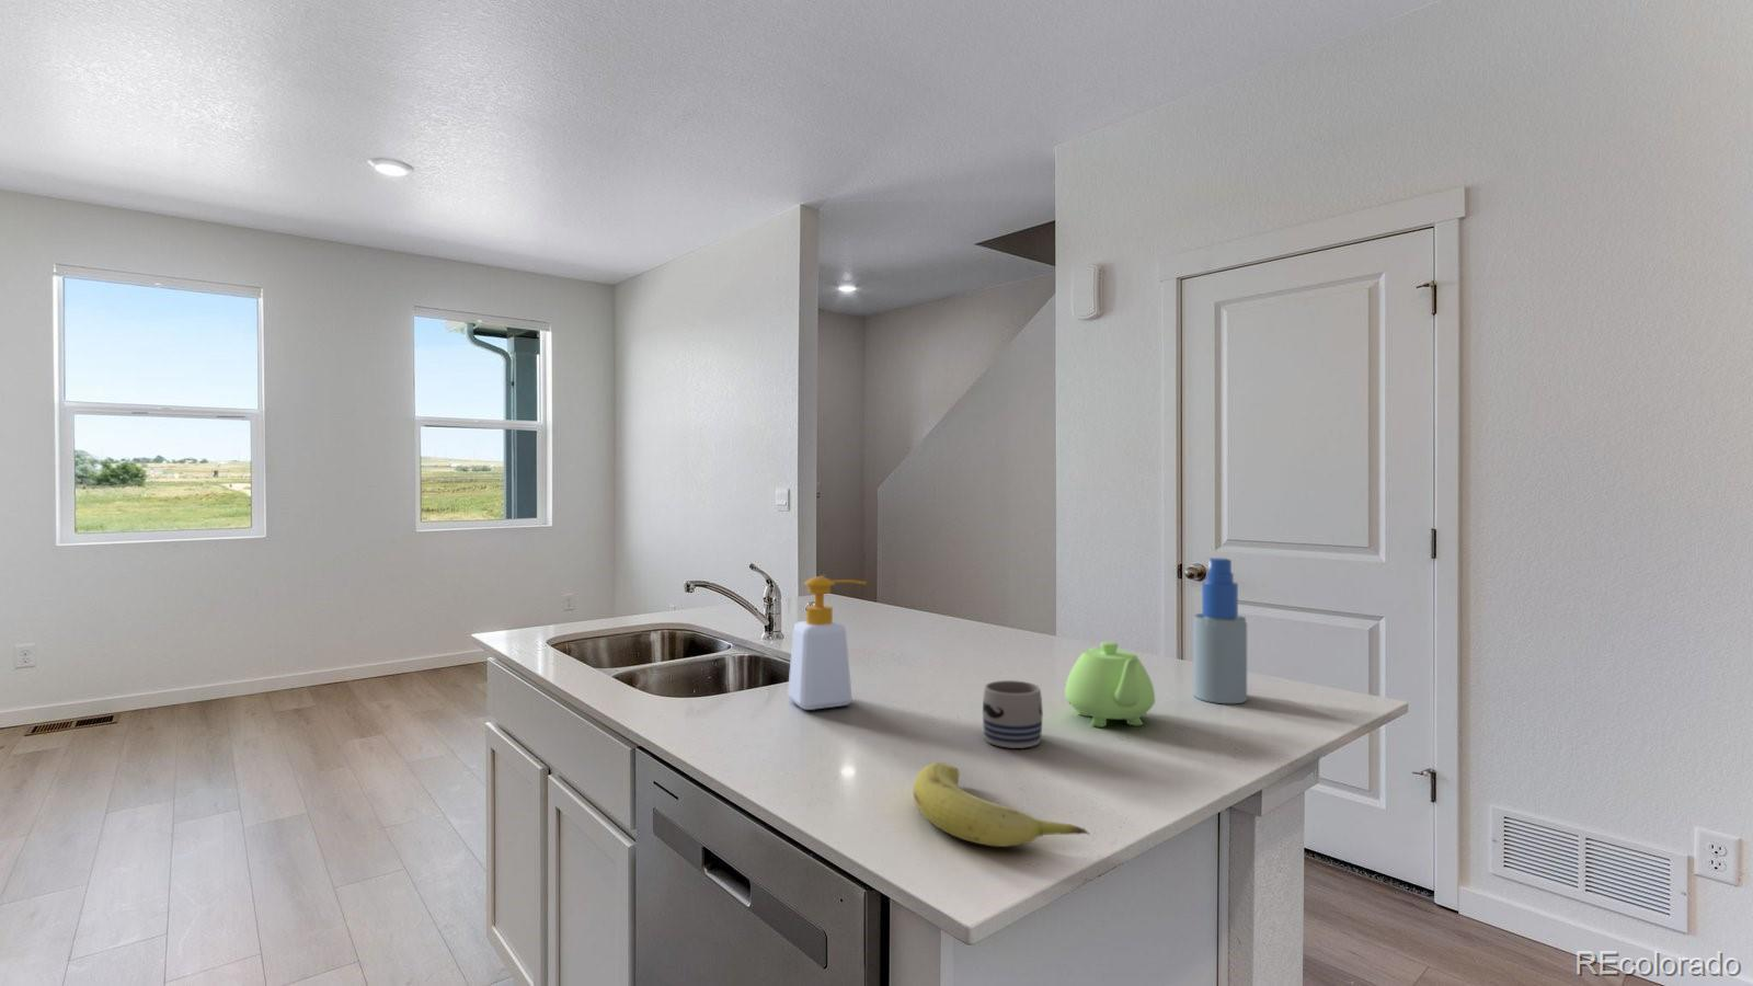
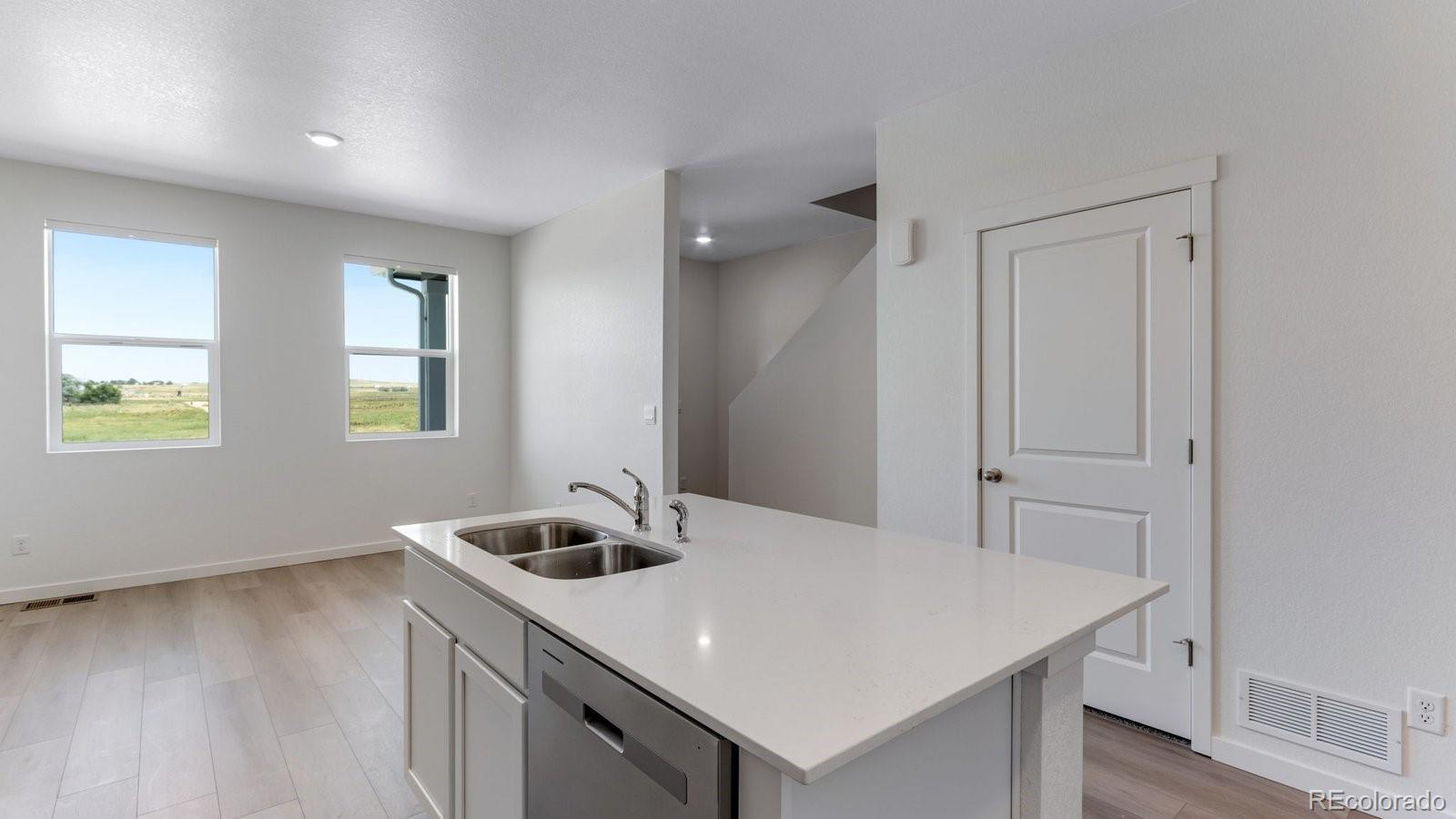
- mug (1008, 710)
- soap bottle (831, 639)
- fruit (993, 803)
- teakettle (1111, 681)
- spray bottle (1220, 627)
